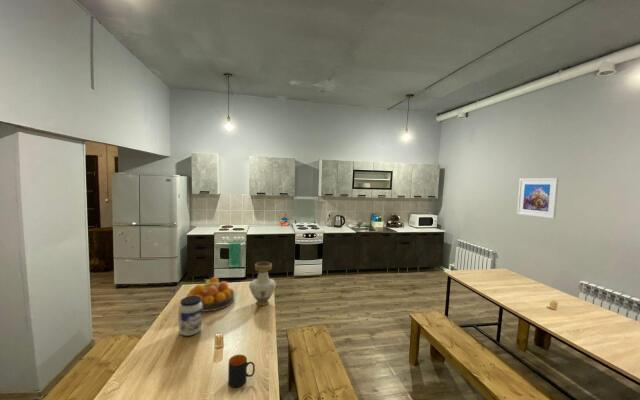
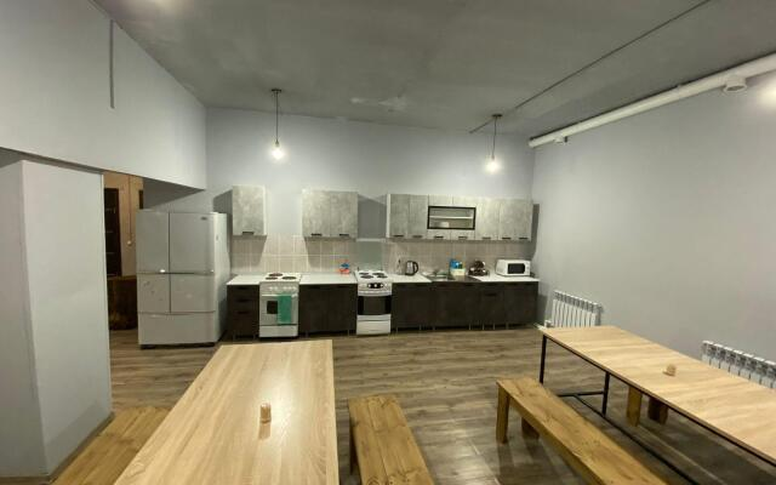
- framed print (536, 197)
- jar (190, 315)
- mug (241, 370)
- fruit bowl (210, 291)
- vase (262, 283)
